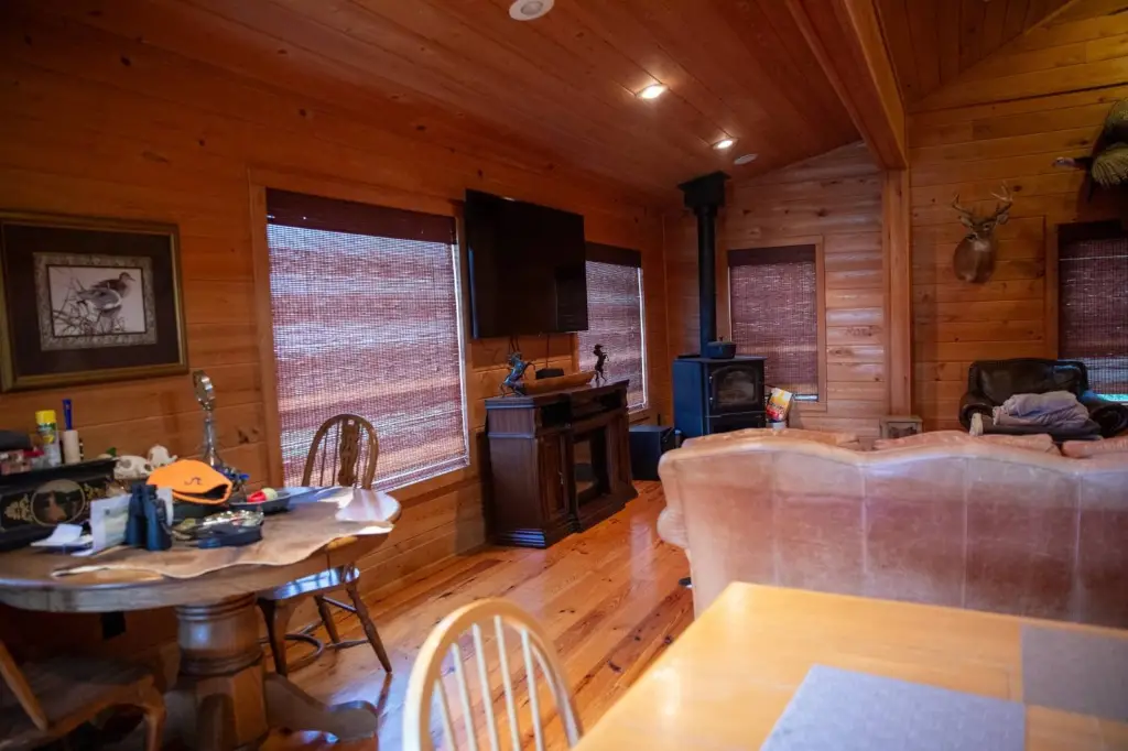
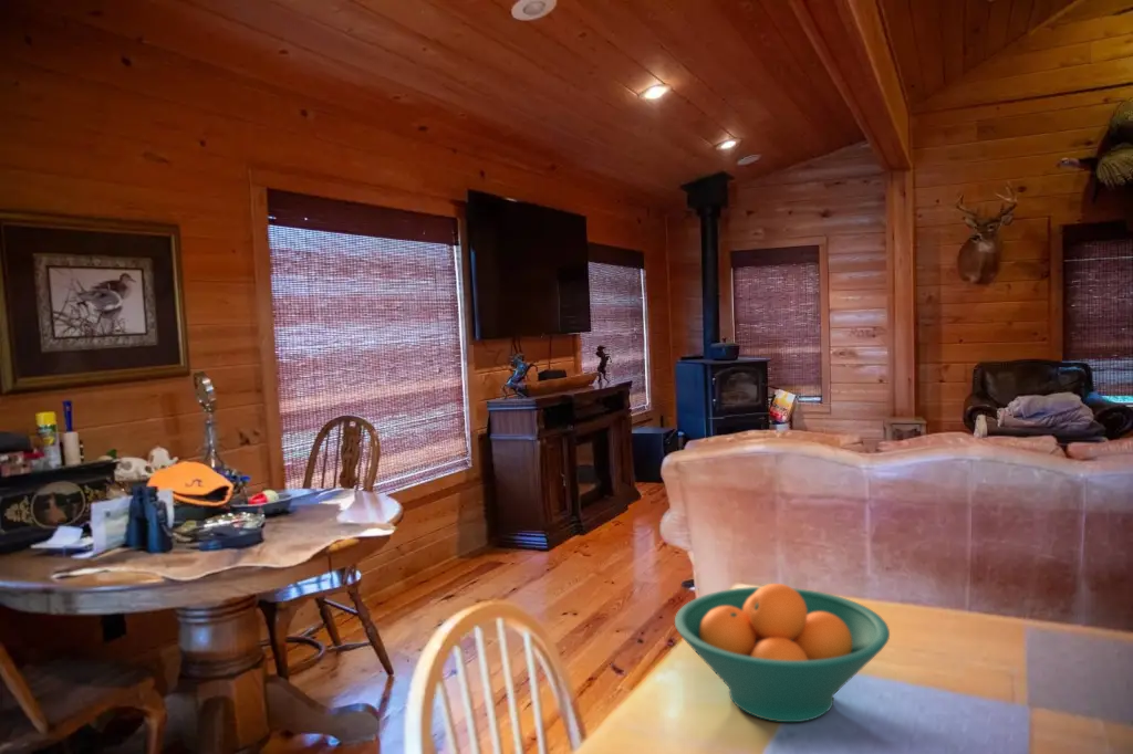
+ fruit bowl (778, 642)
